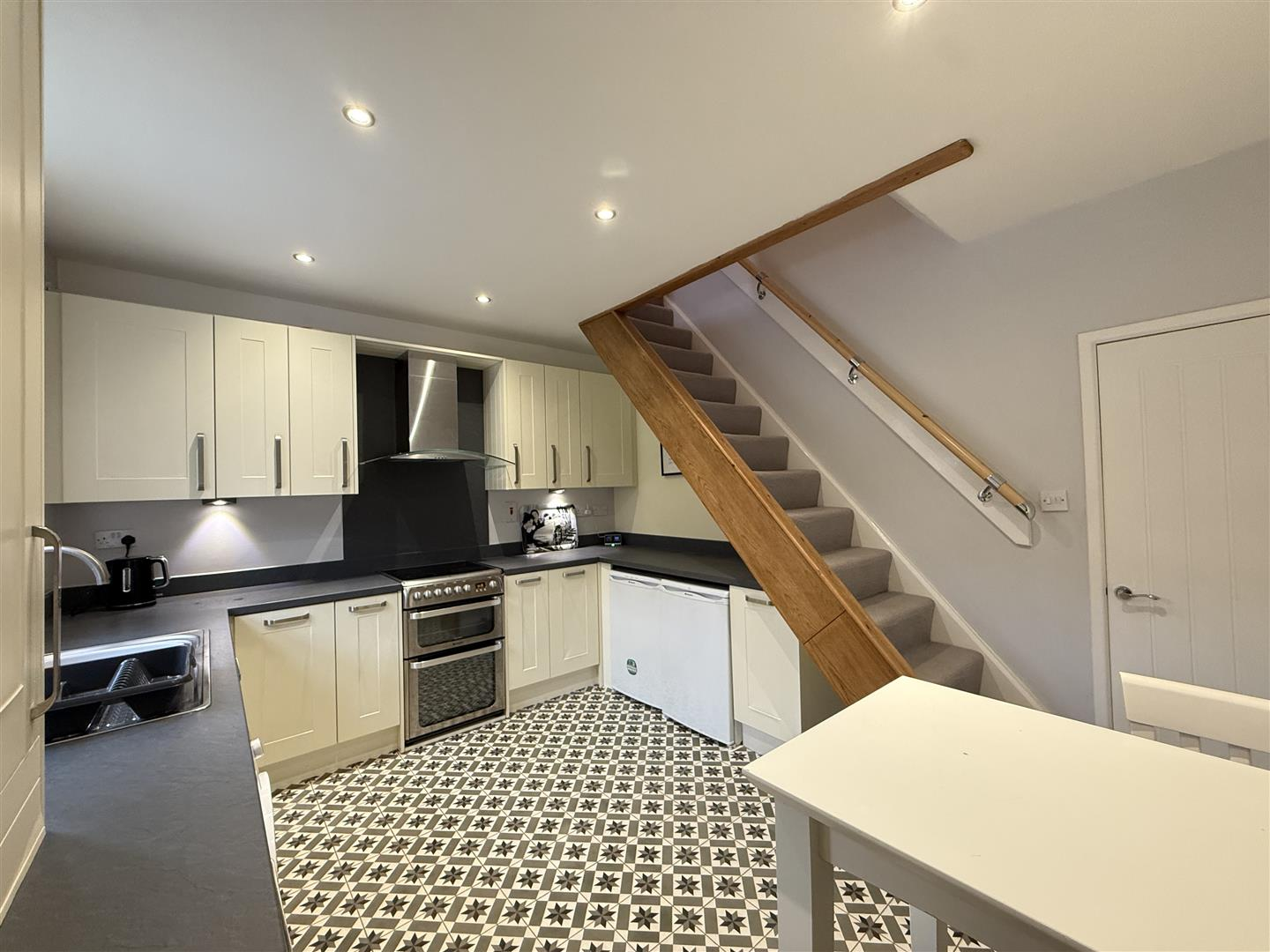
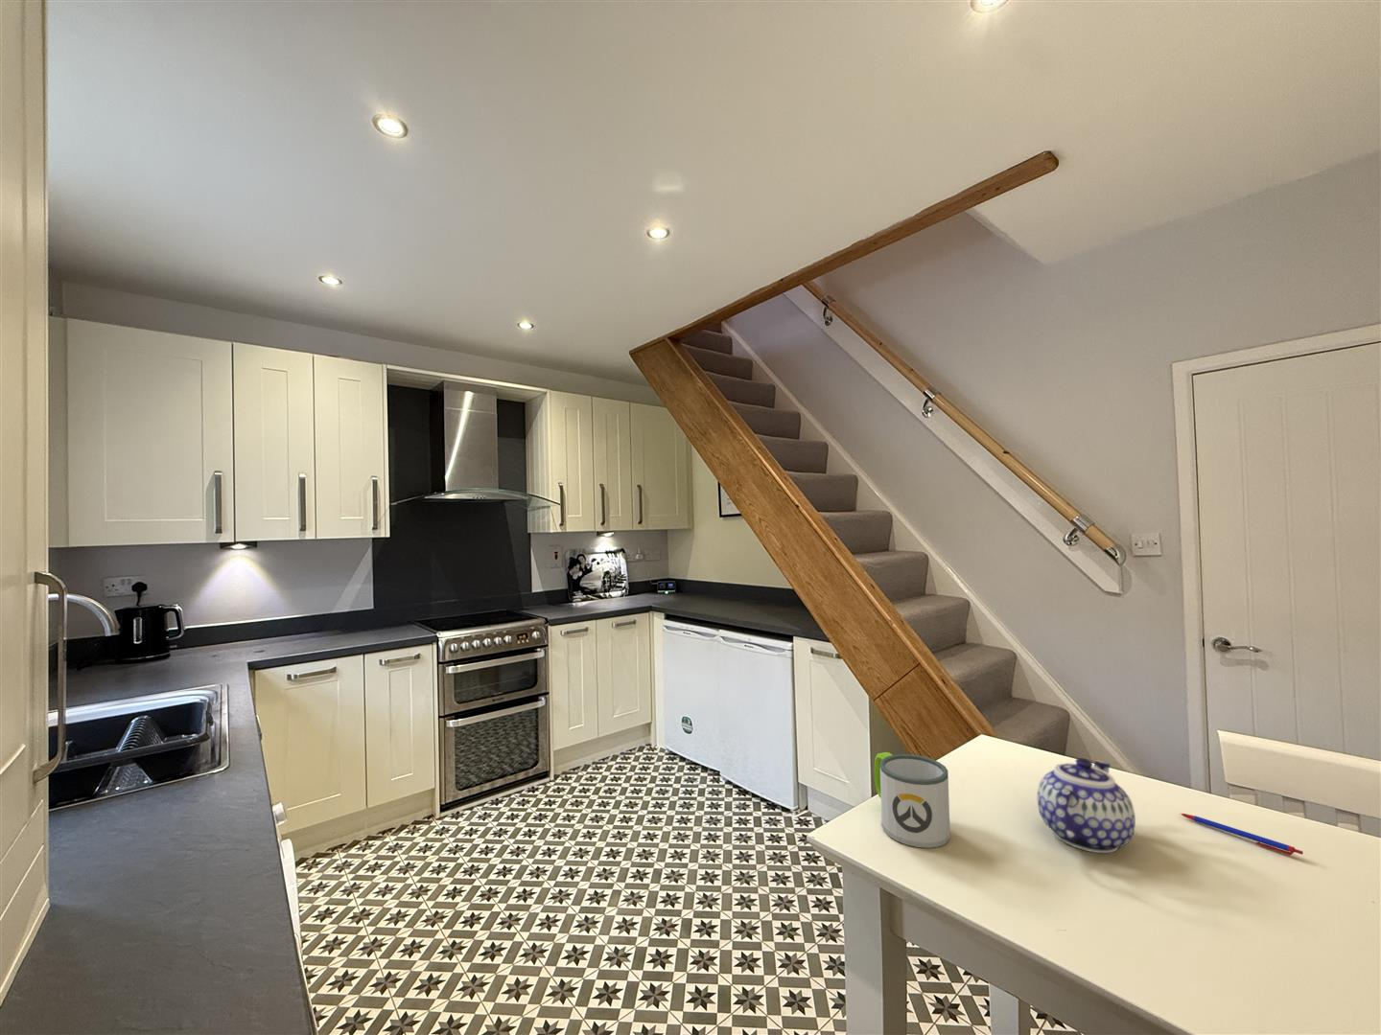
+ teapot (1083, 798)
+ mug (906, 791)
+ pen (1236, 831)
